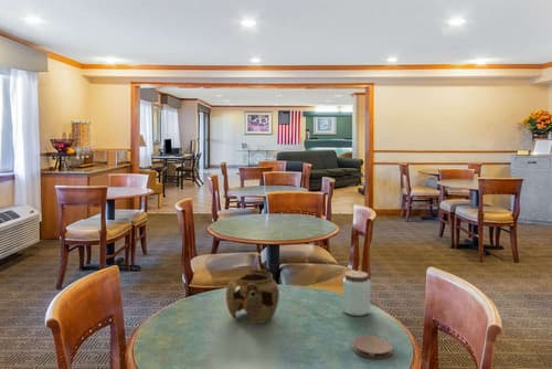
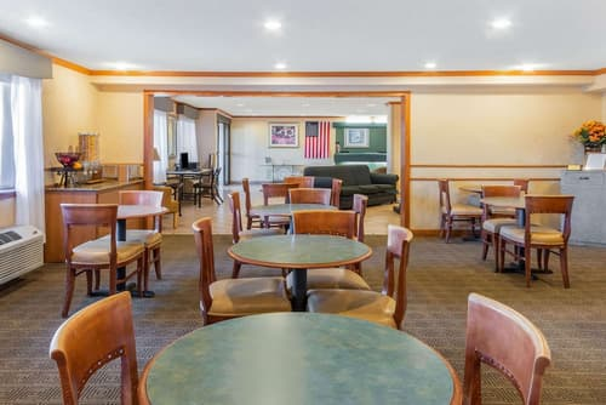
- peanut butter (355, 293)
- teapot (251, 298)
- coaster (372, 346)
